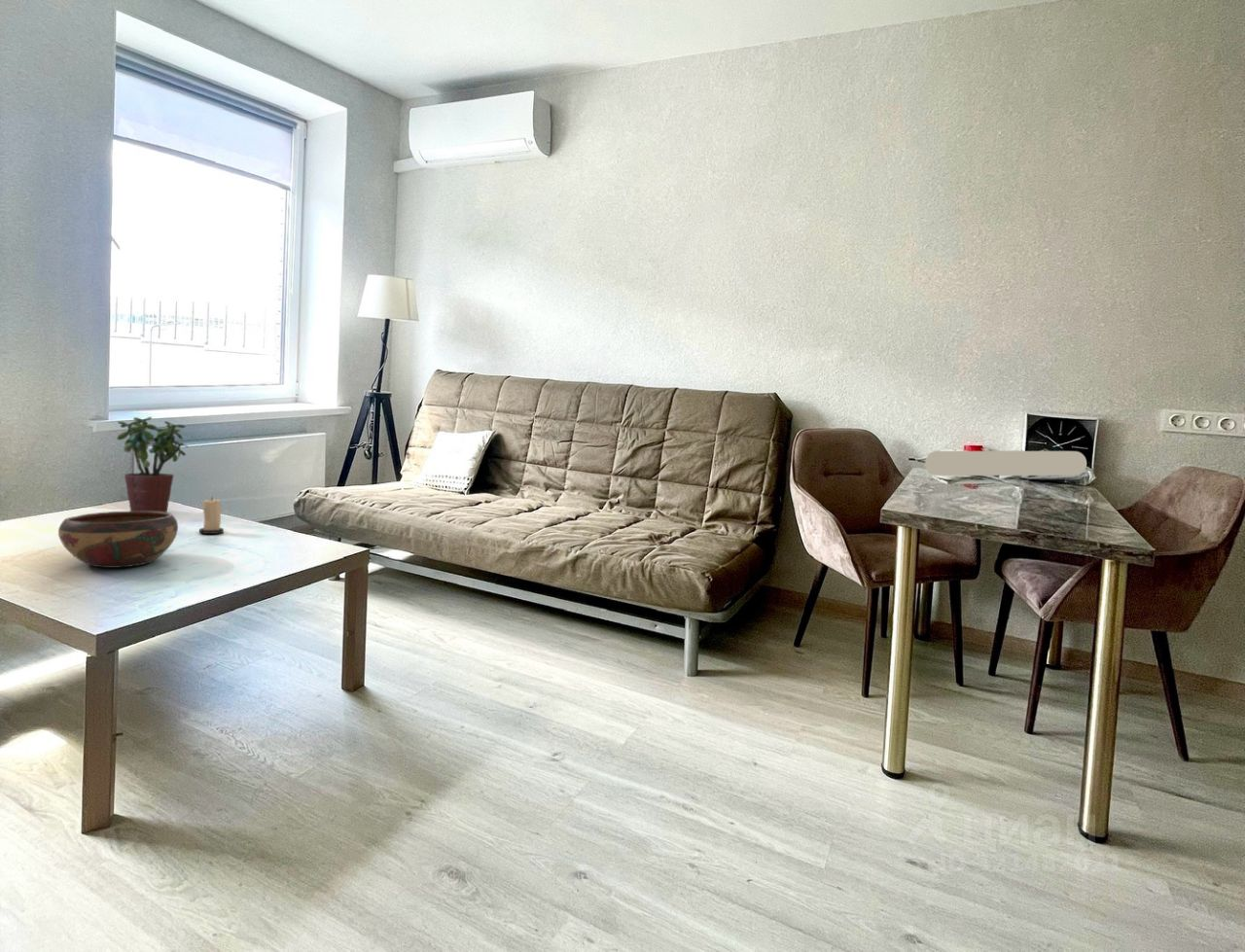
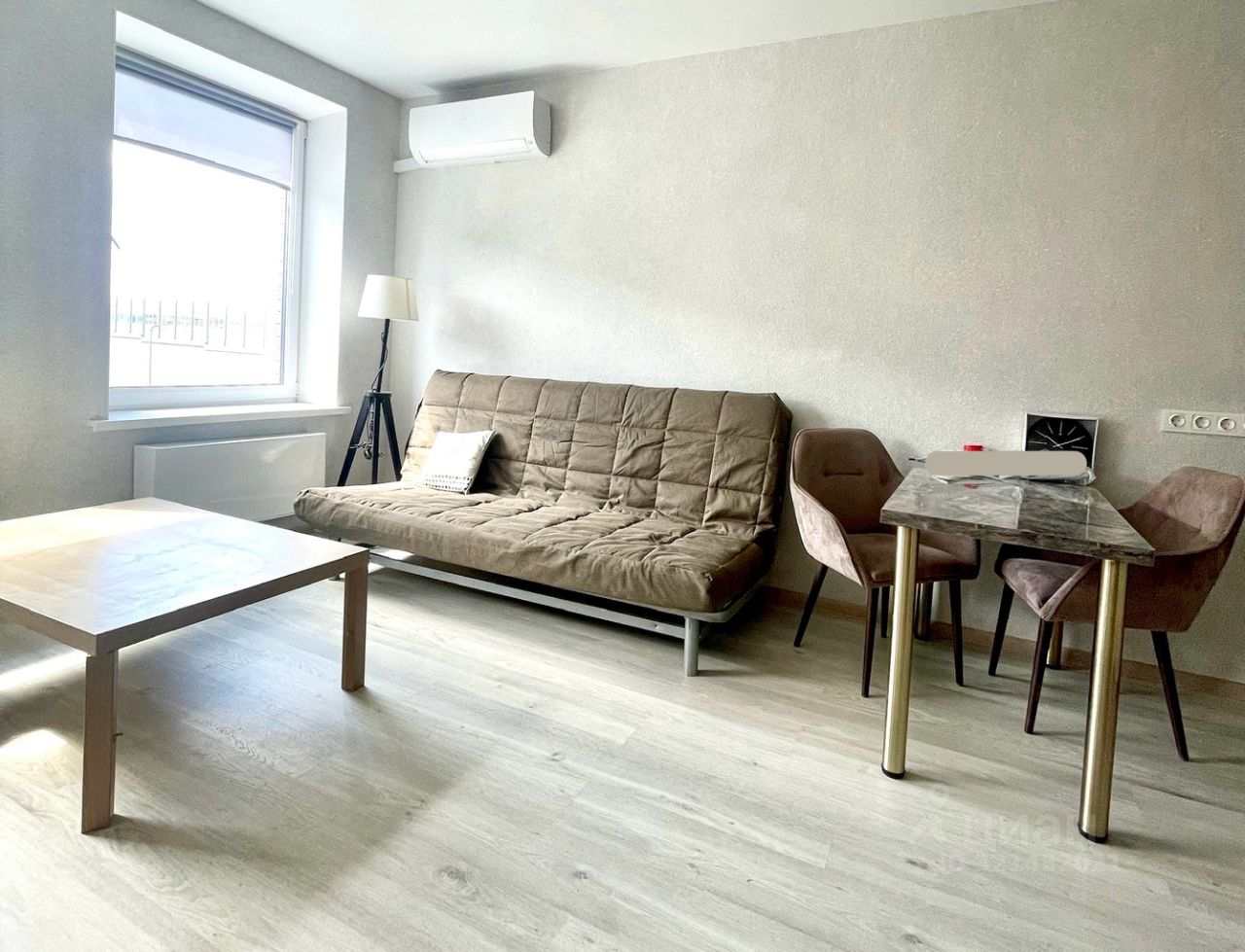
- potted plant (145, 465)
- candle (211, 513)
- decorative bowl (120, 539)
